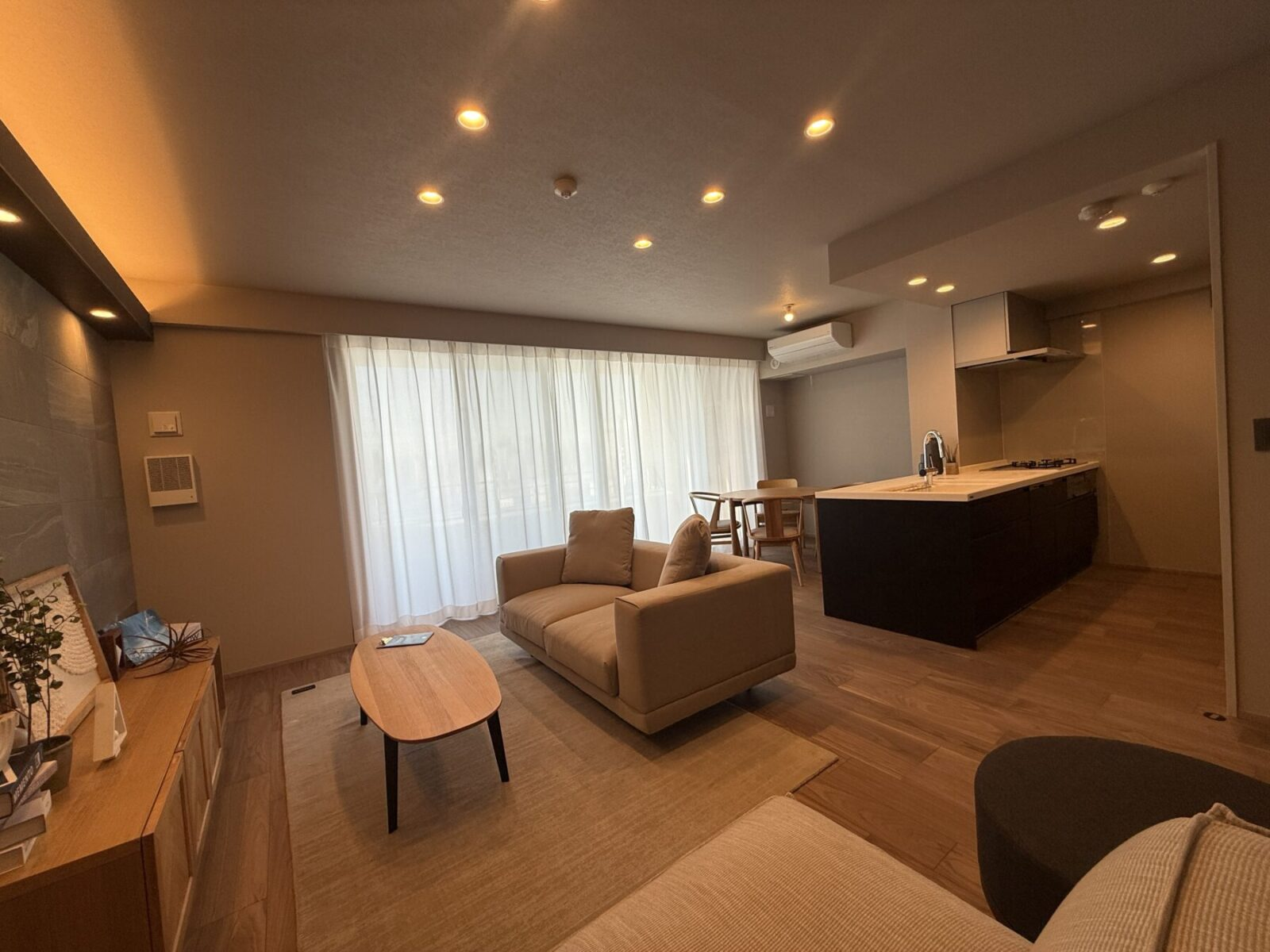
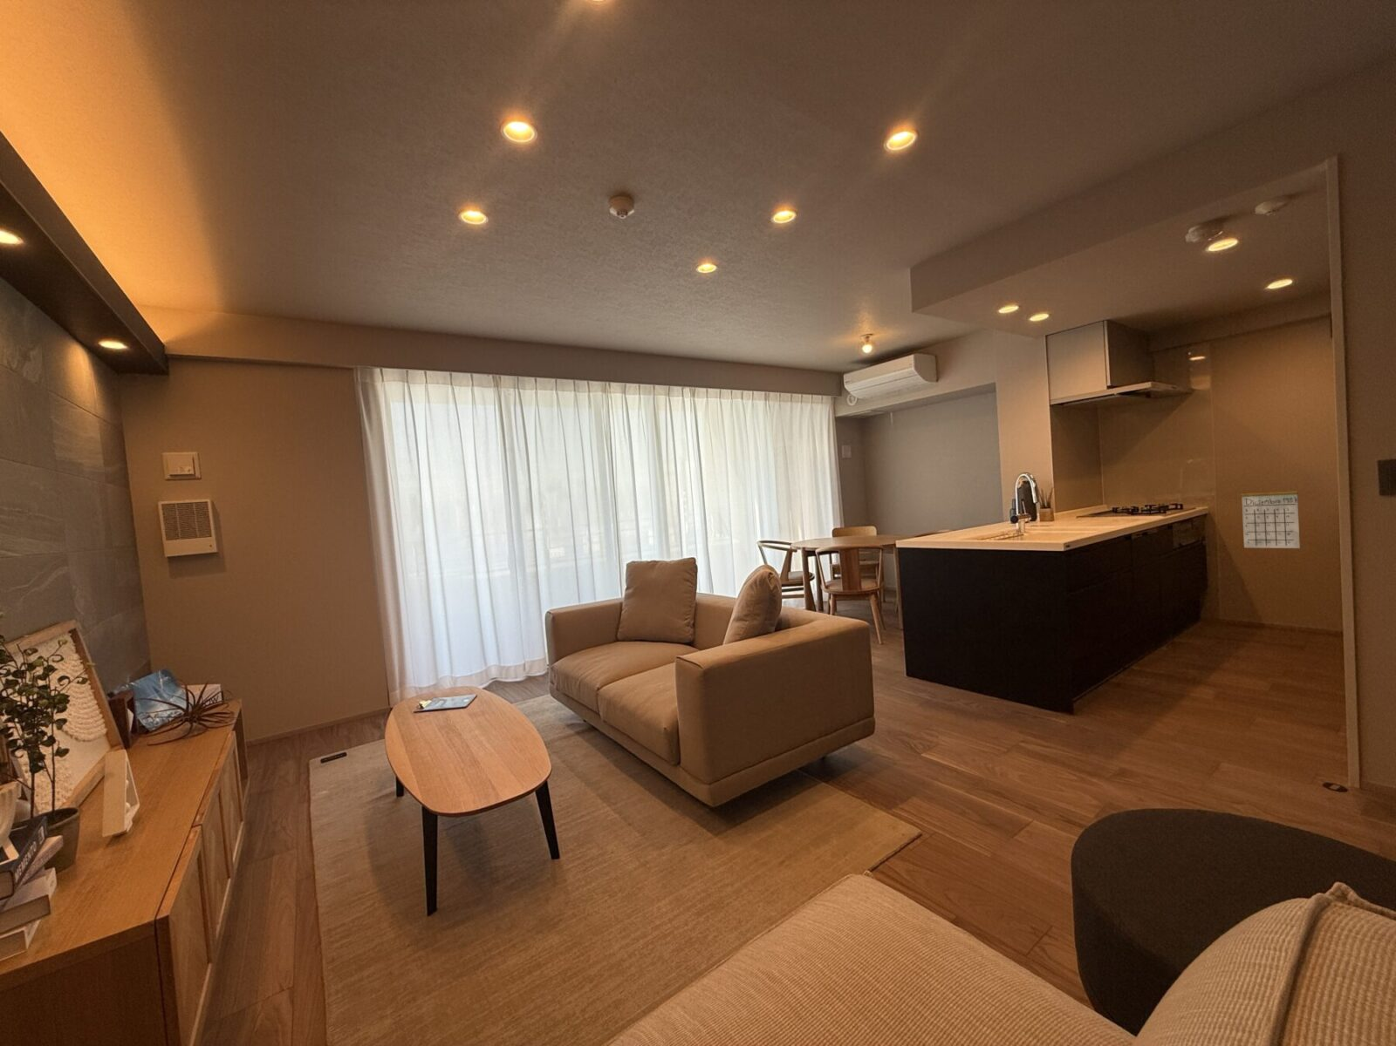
+ calendar (1270, 513)
